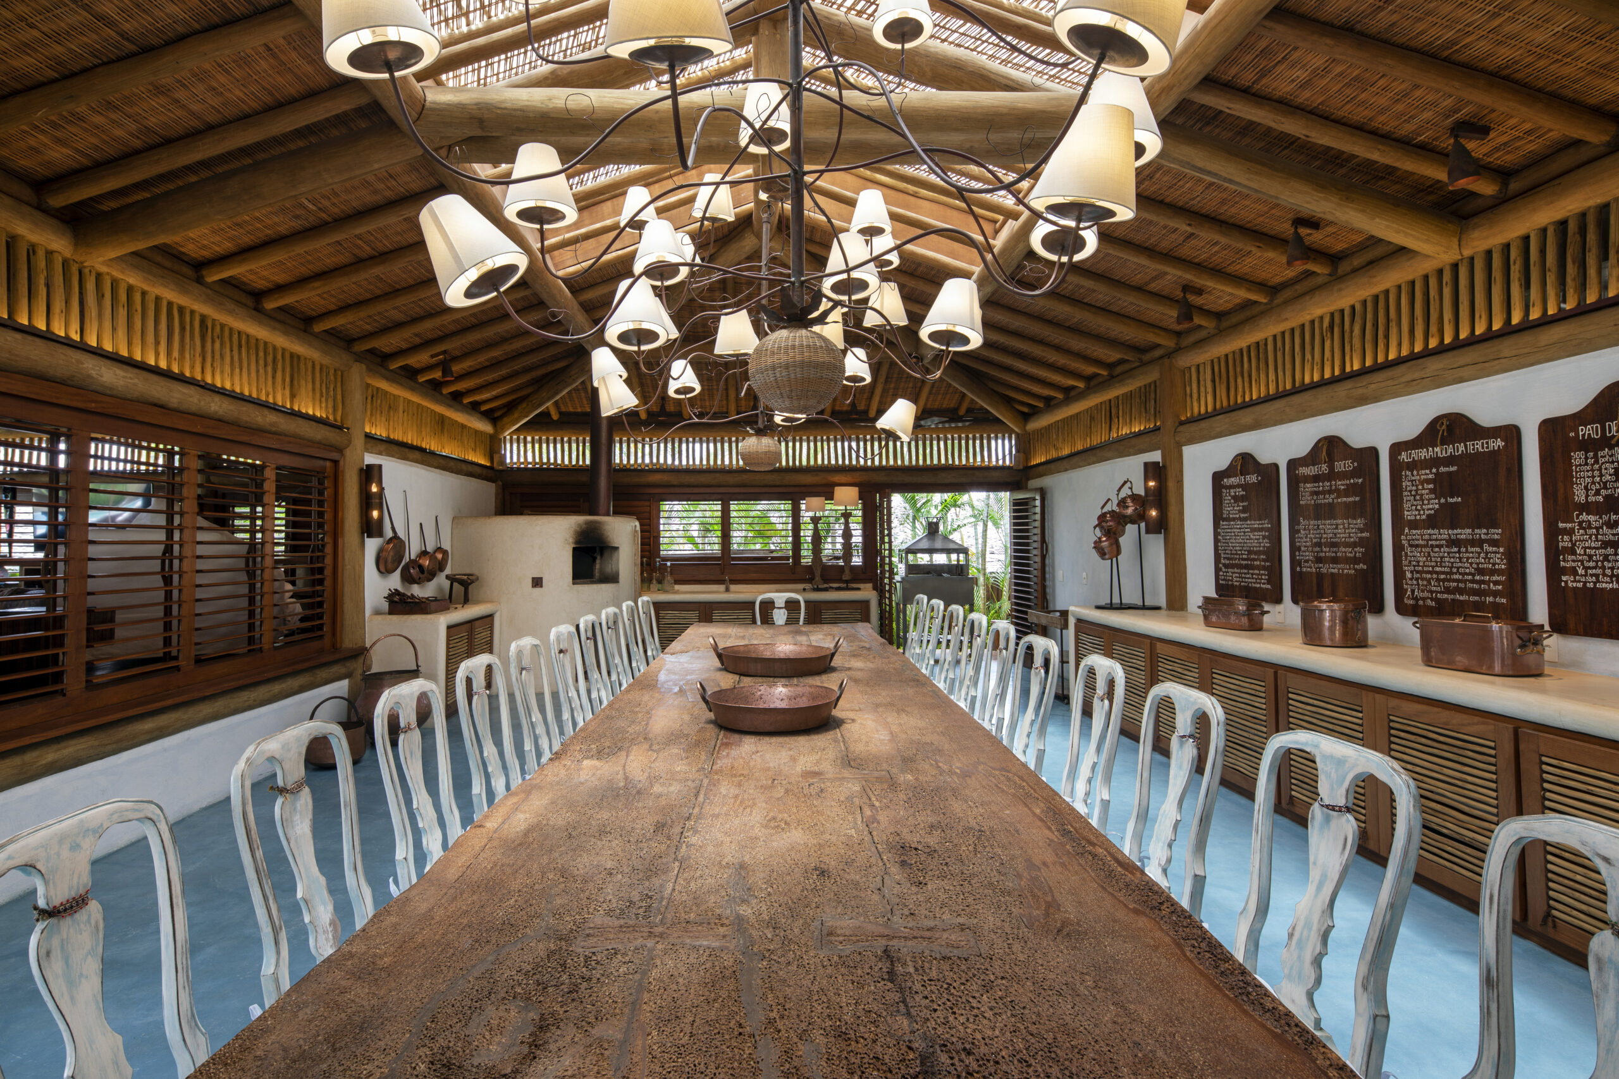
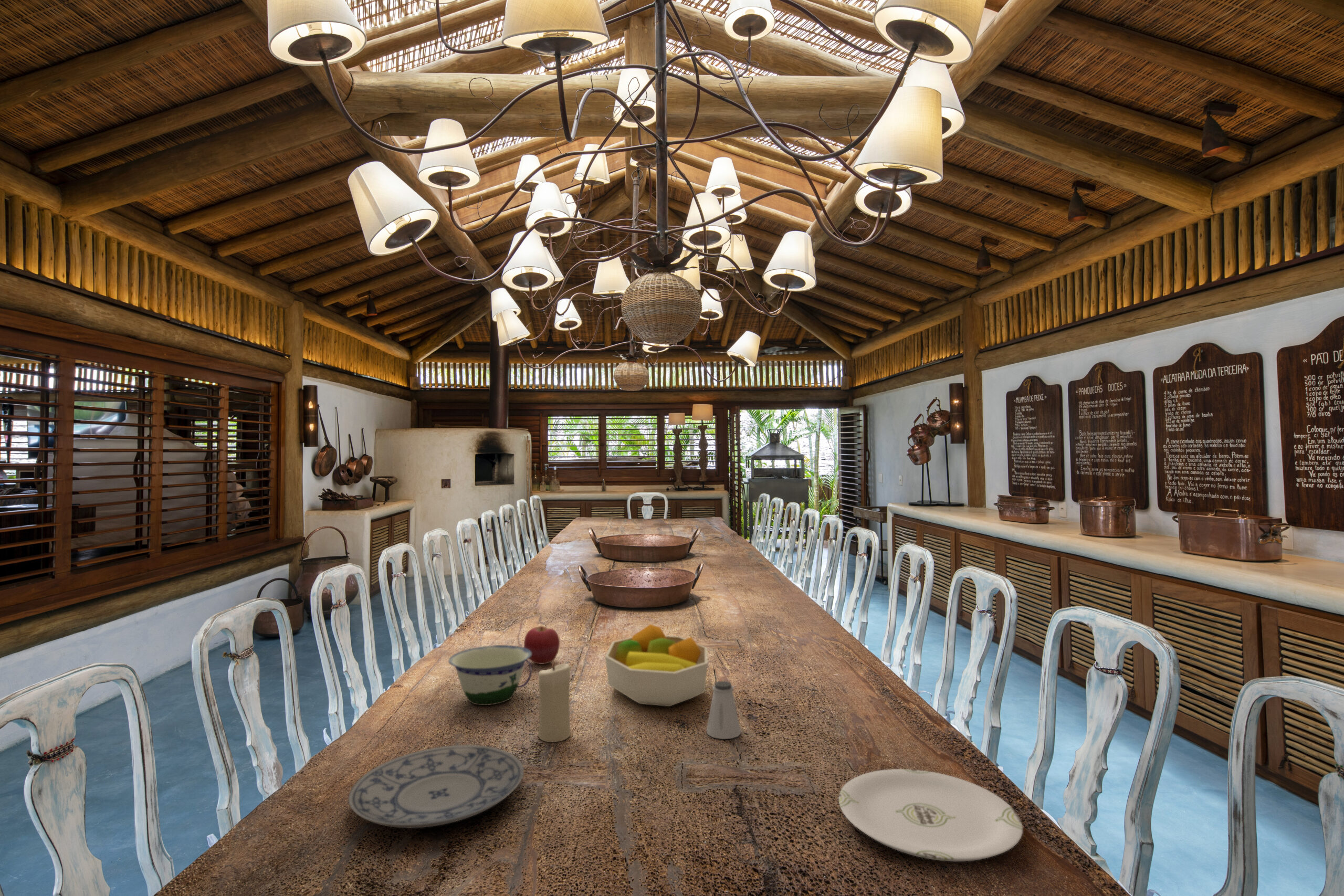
+ plate (439, 788)
+ fruit bowl (657, 662)
+ apple (542, 644)
+ saltshaker (723, 708)
+ candle (552, 699)
+ bowl (492, 677)
+ plate (927, 815)
